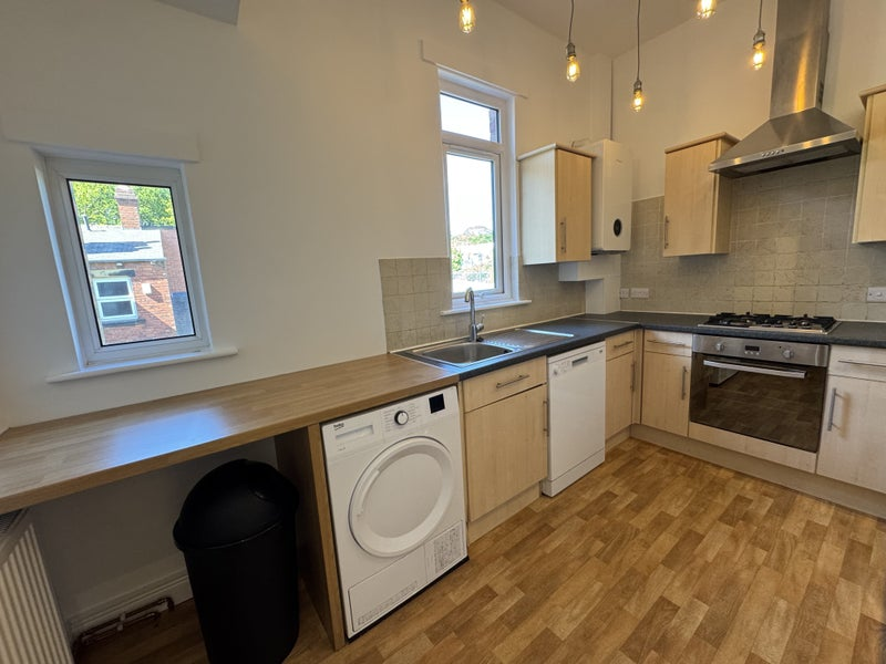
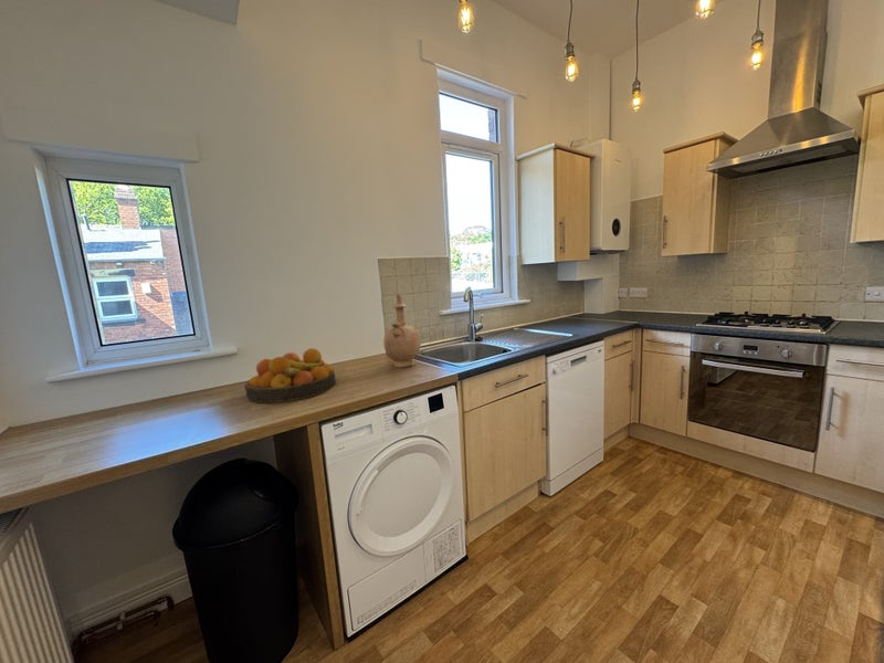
+ vase (400, 329)
+ fruit bowl (291, 370)
